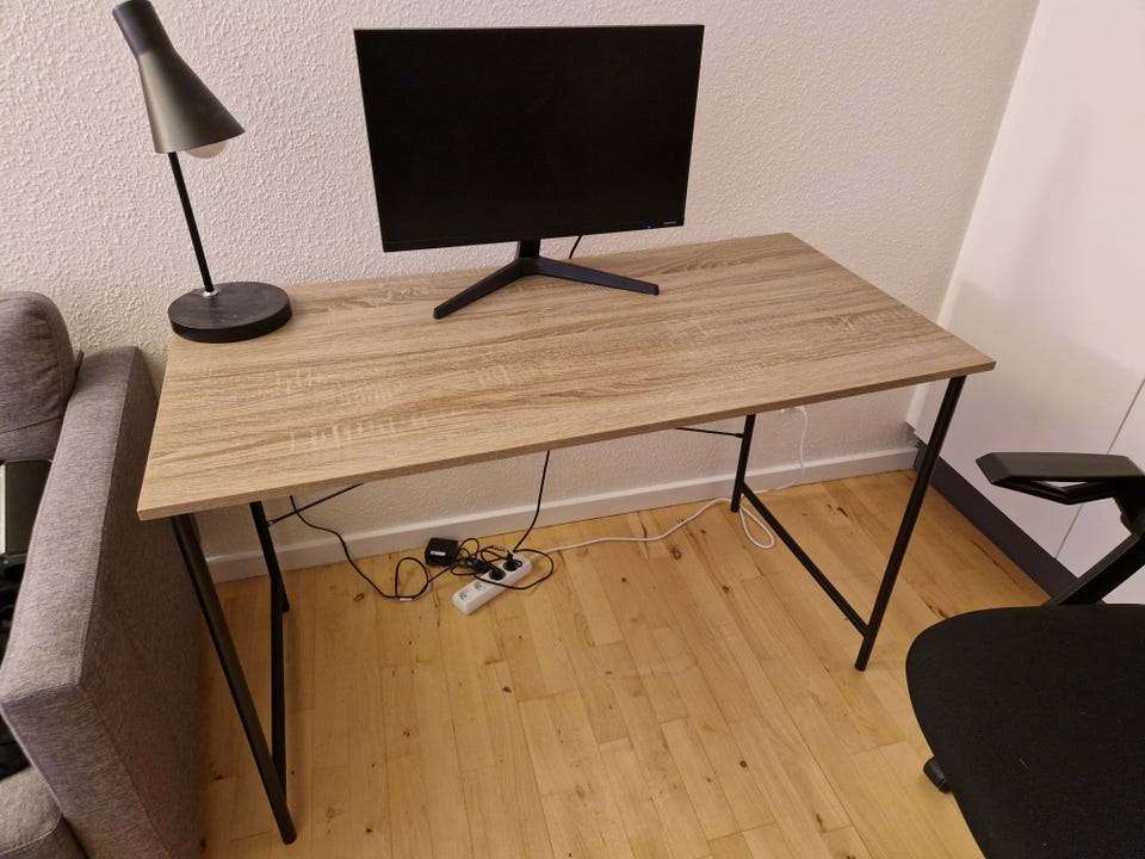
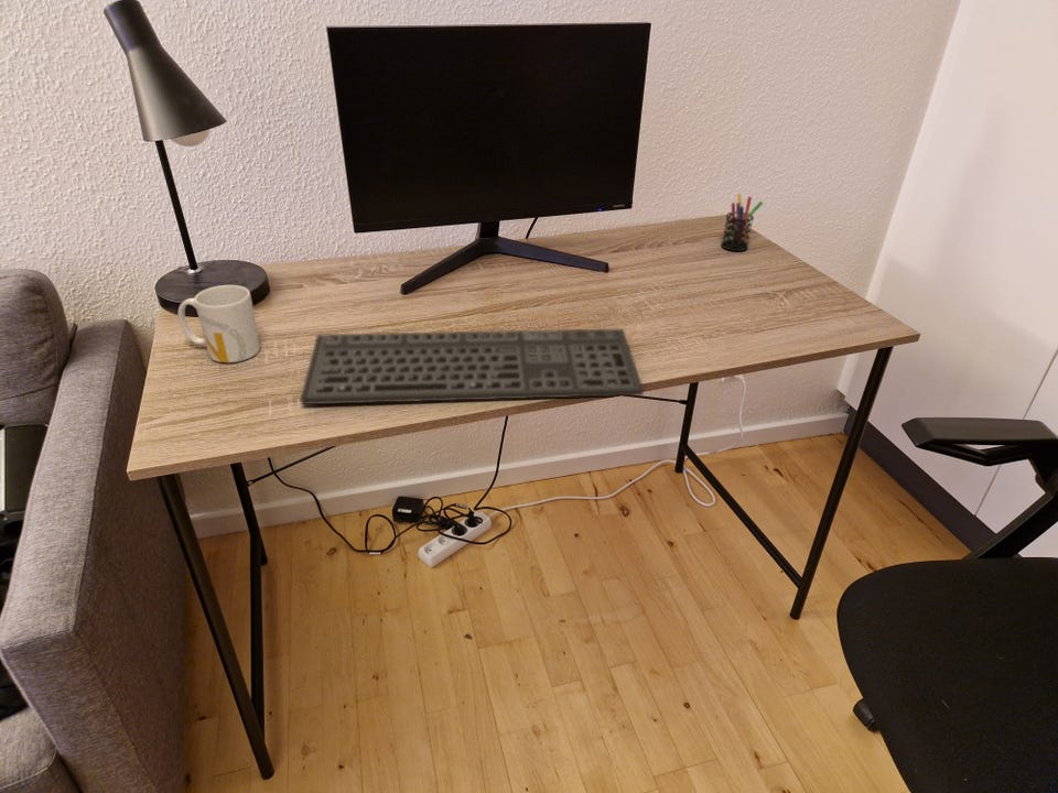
+ mug (218, 324)
+ pen holder (743, 220)
+ keyboard (474, 363)
